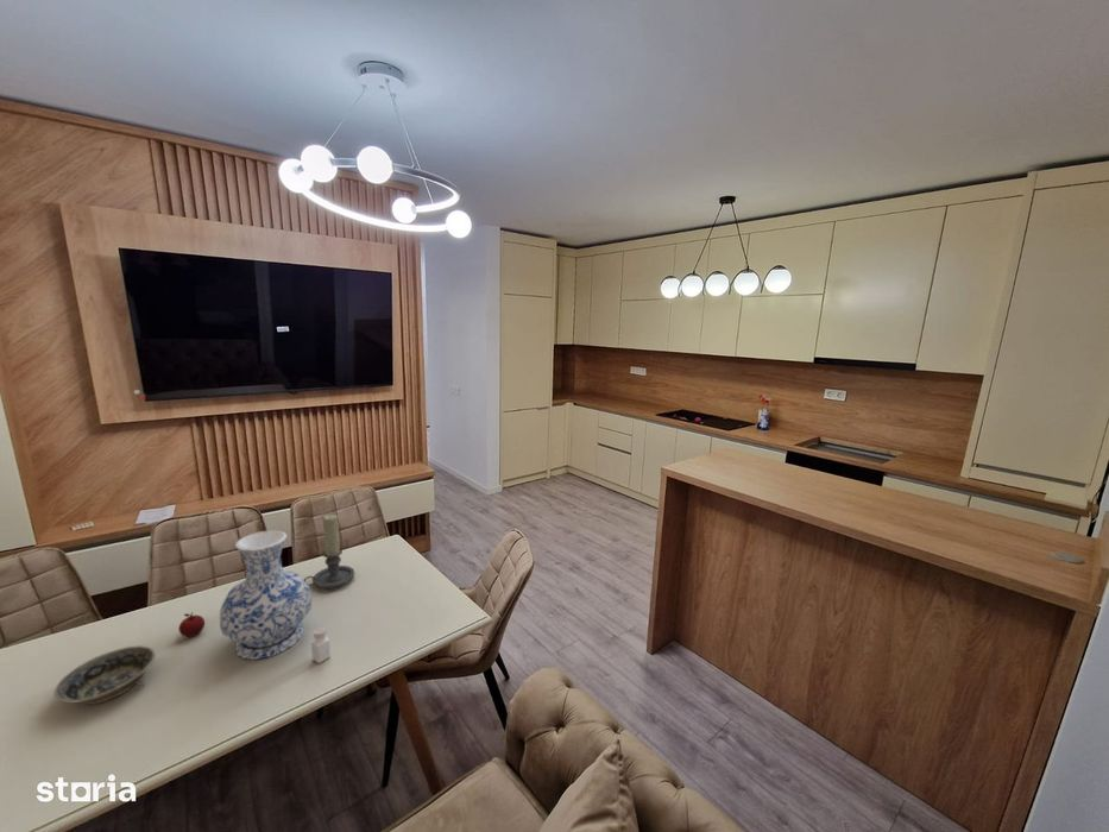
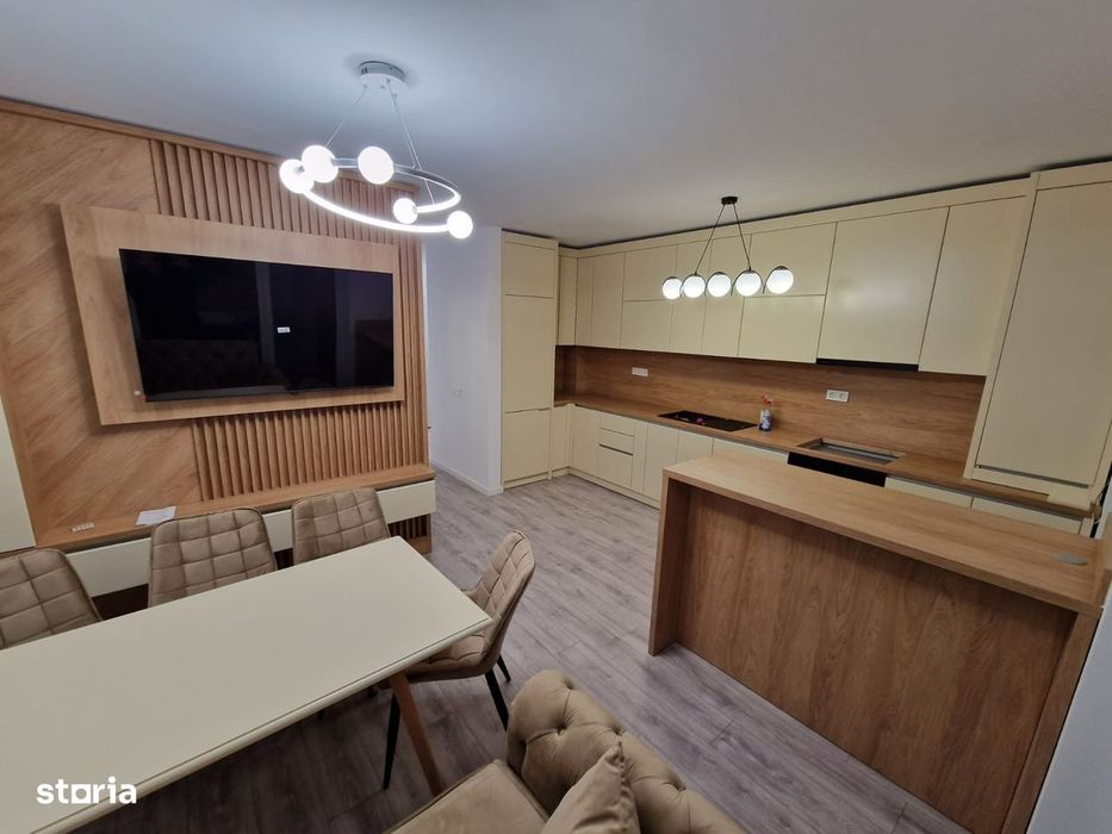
- bowl (108, 679)
- apple (191, 623)
- vase (265, 590)
- pepper shaker (320, 644)
- candle holder (327, 549)
